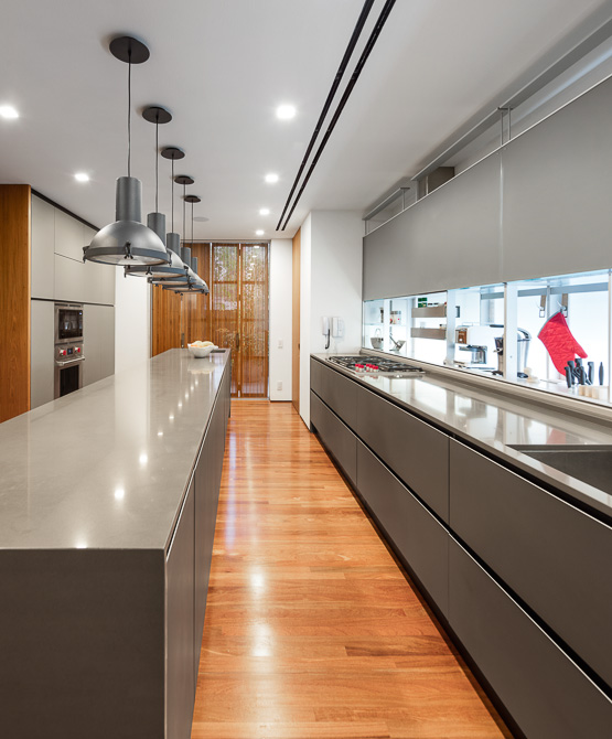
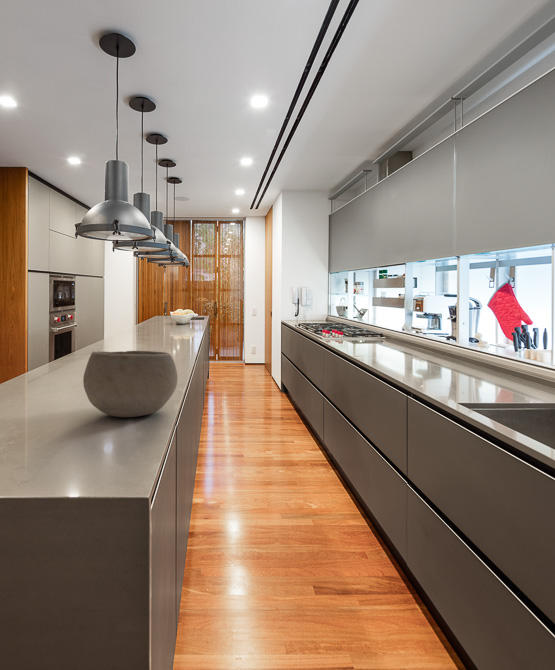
+ bowl (131, 382)
